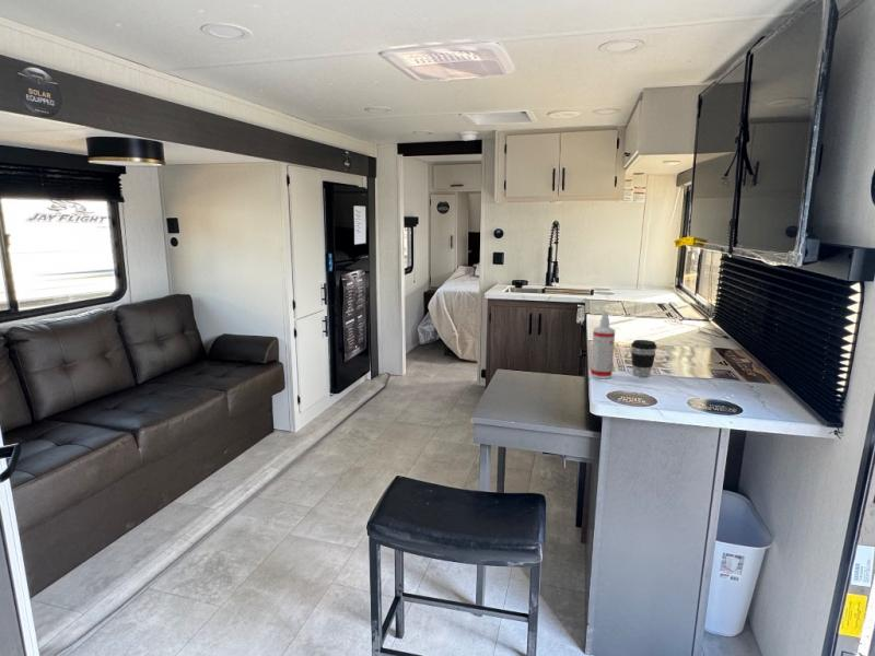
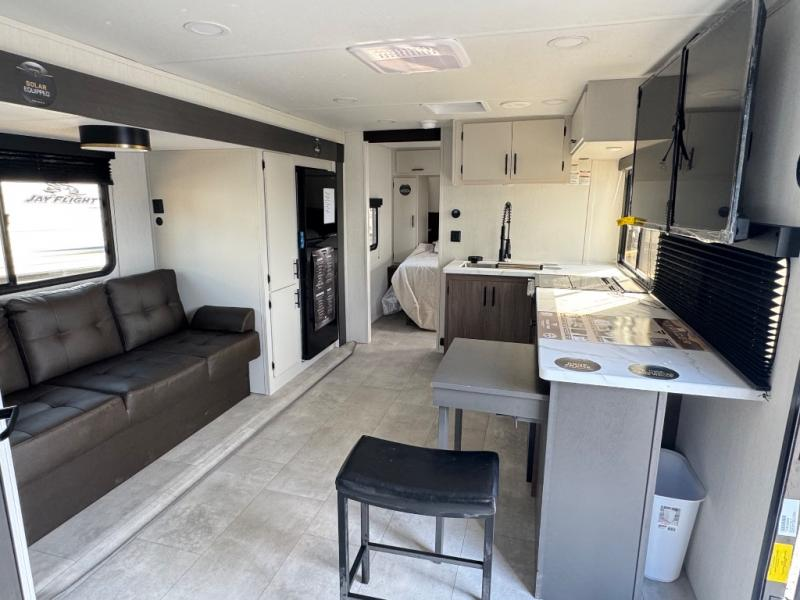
- spray bottle (603, 343)
- coffee cup (642, 358)
